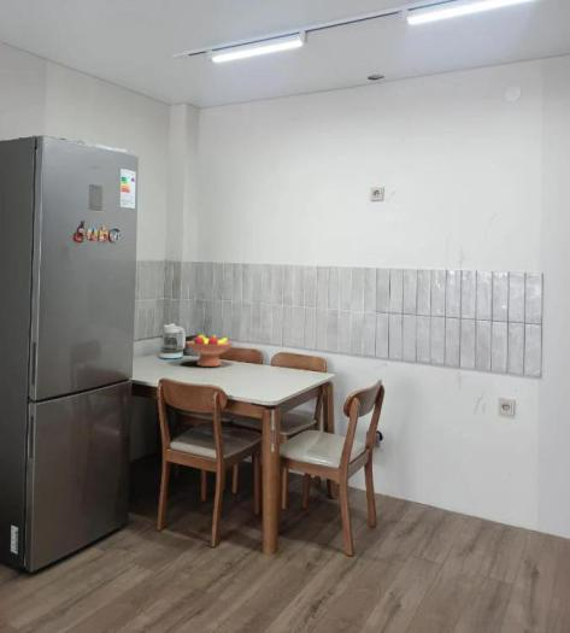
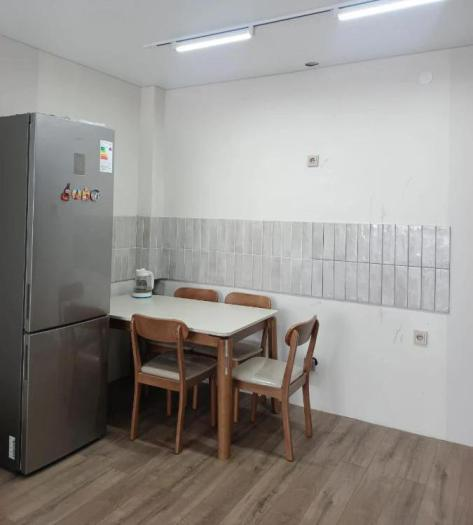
- fruit bowl (208, 348)
